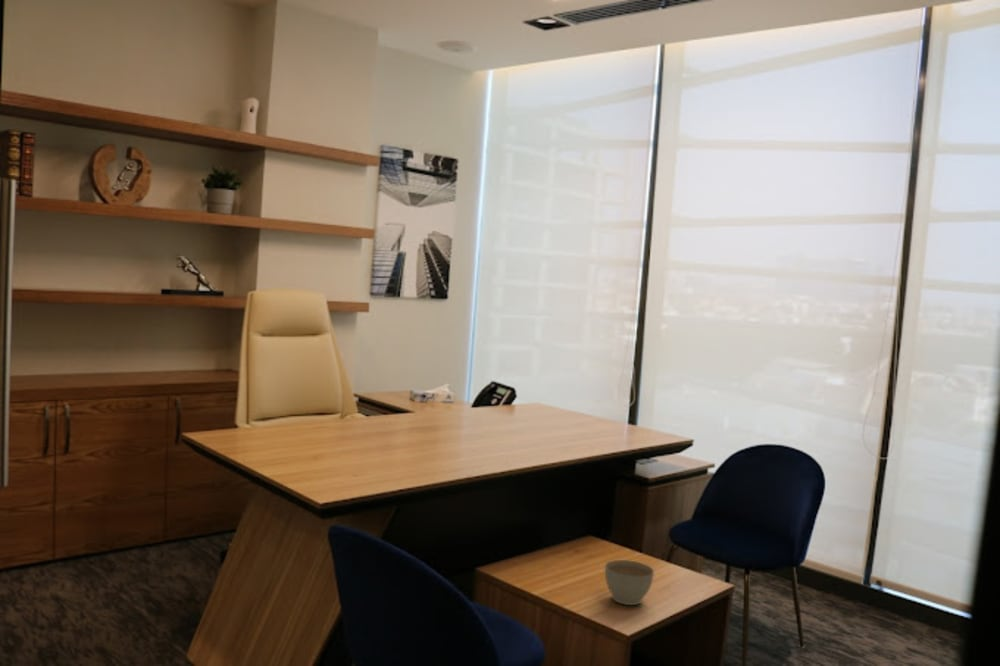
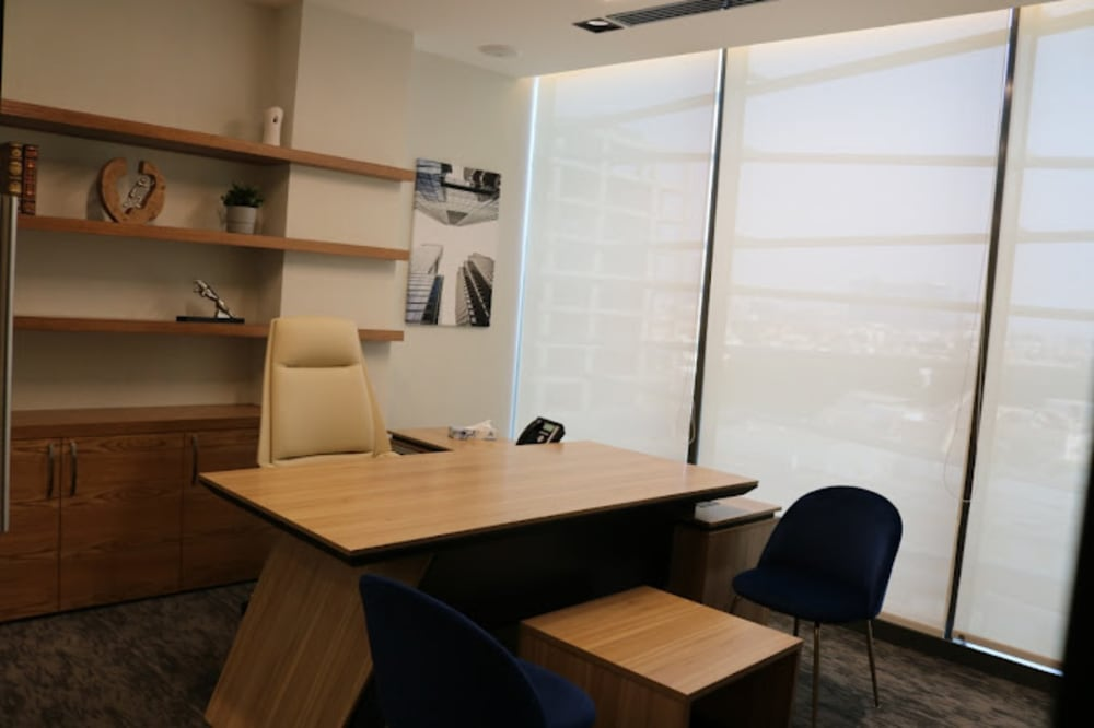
- planter bowl (627, 583)
